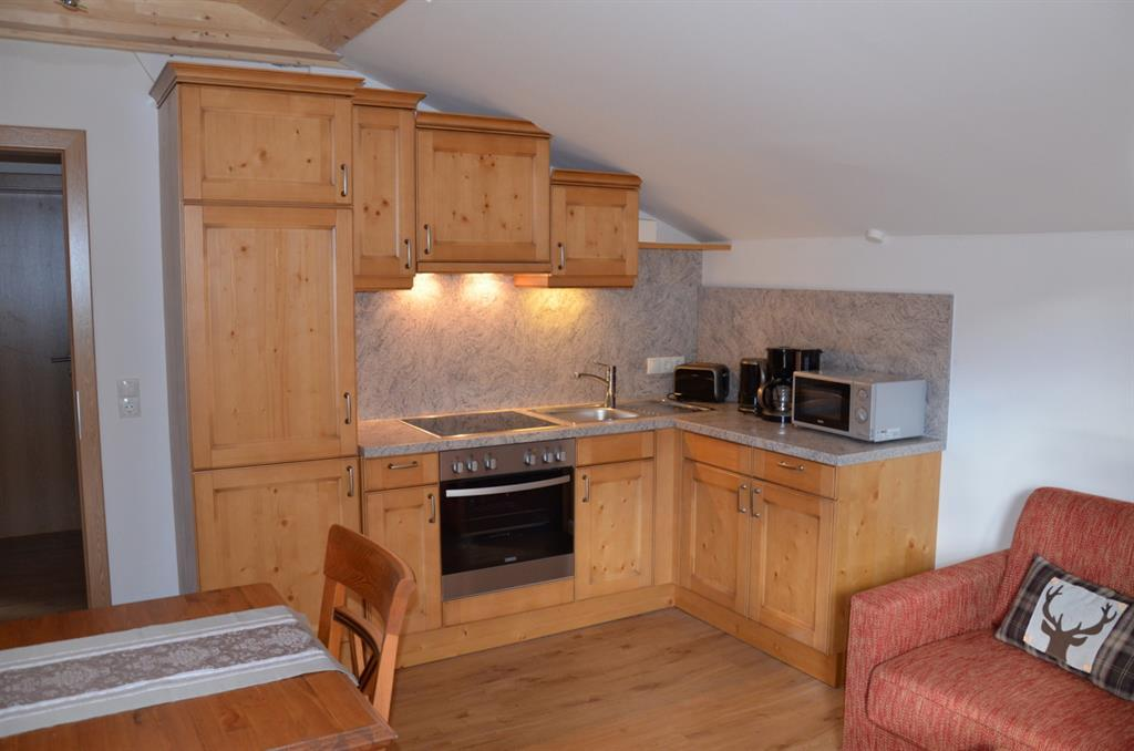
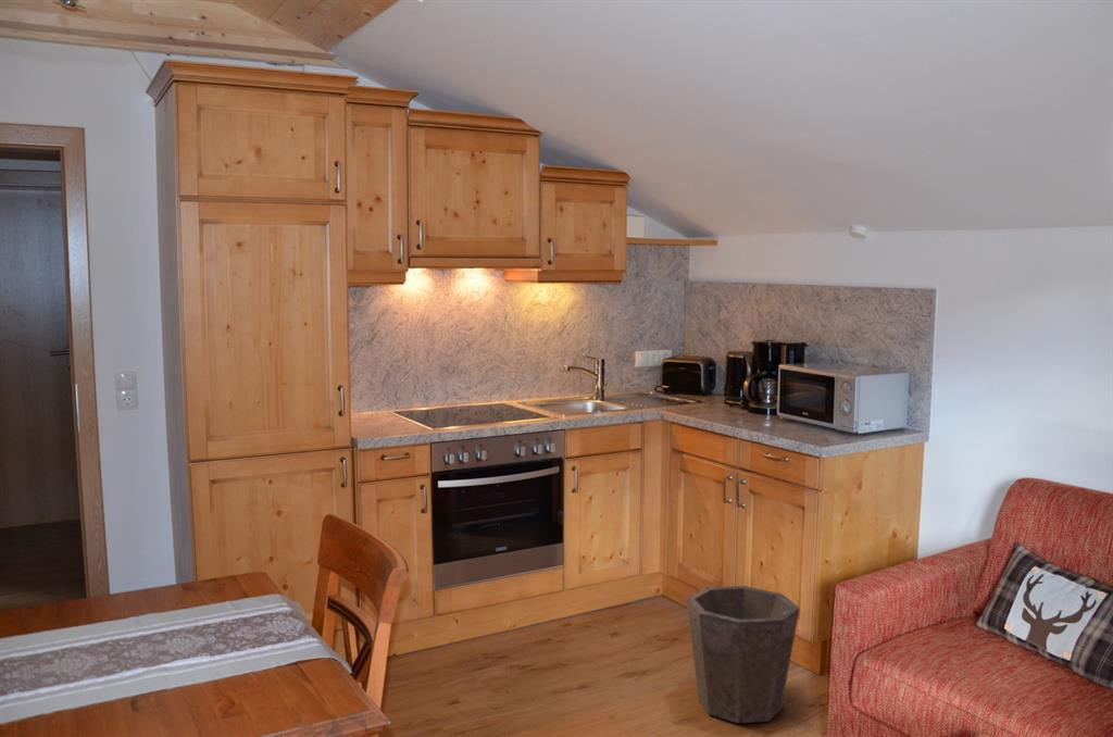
+ waste bin (740, 653)
